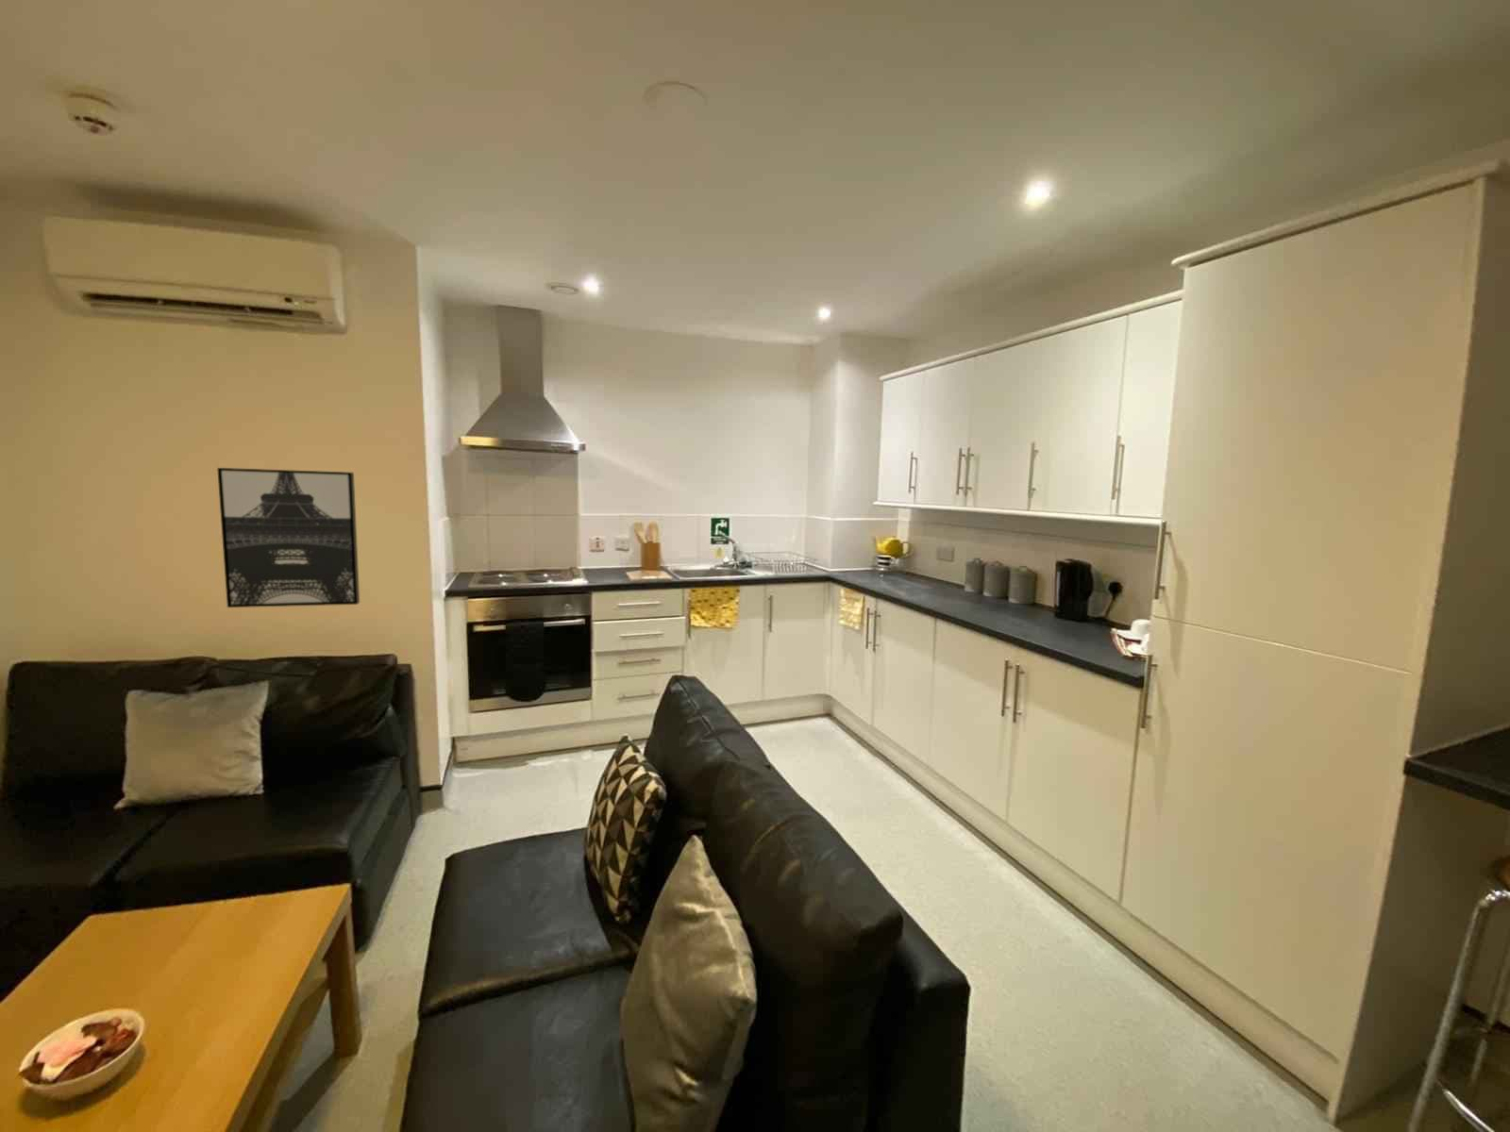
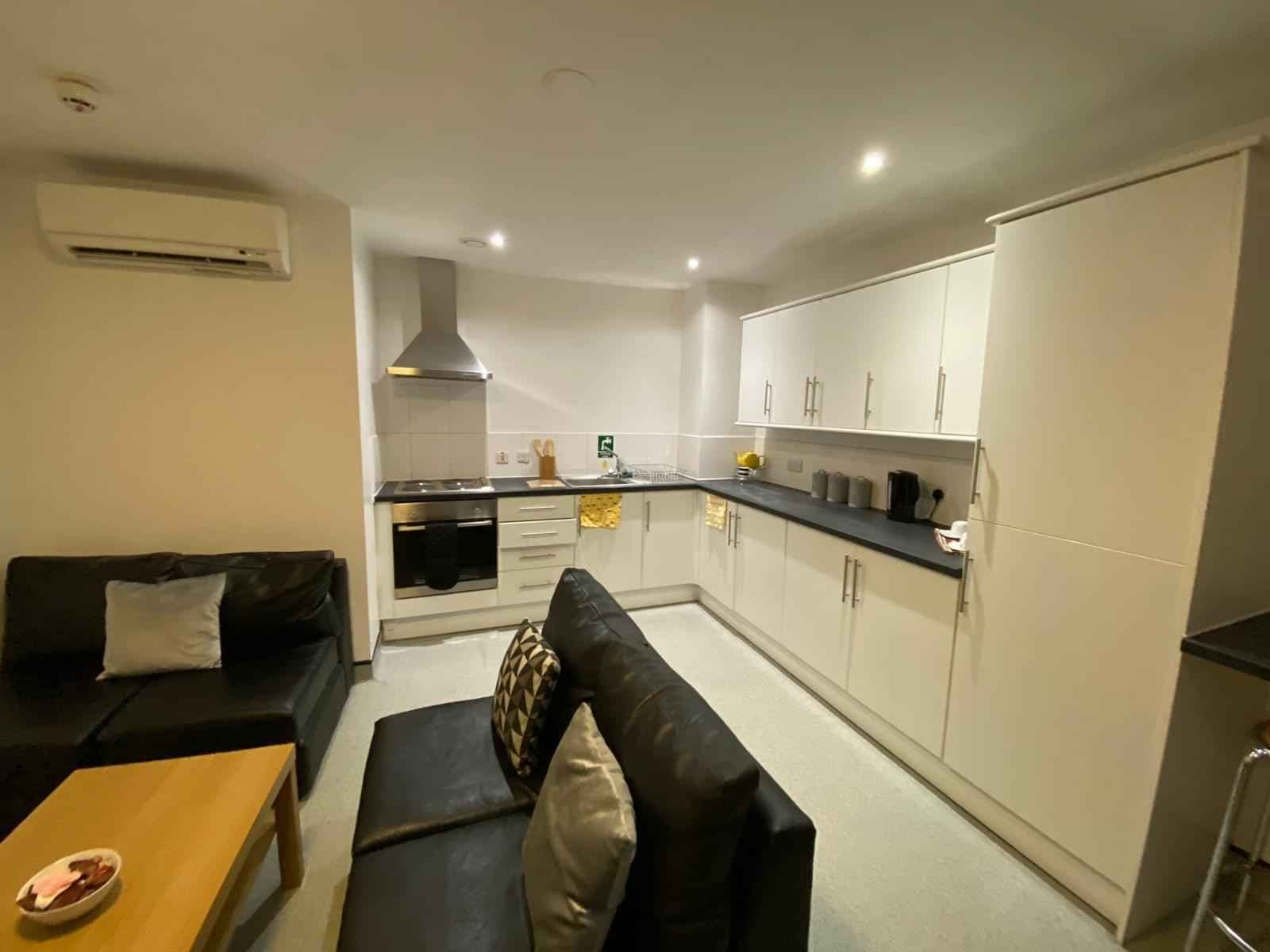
- wall art (291, 537)
